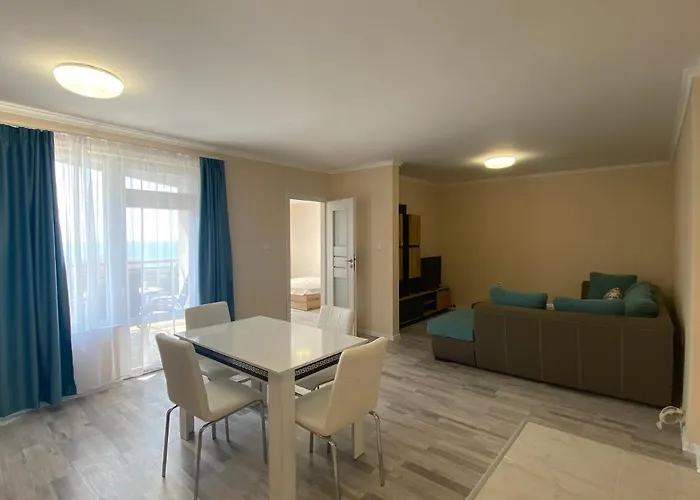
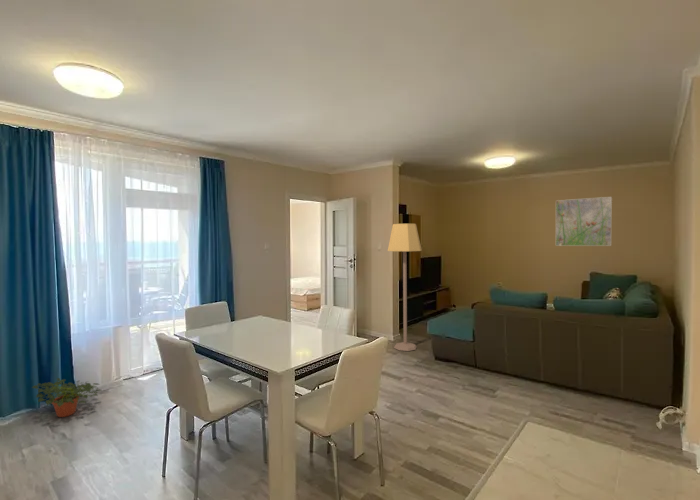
+ potted plant (70, 396)
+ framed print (582, 222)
+ lamp (404, 286)
